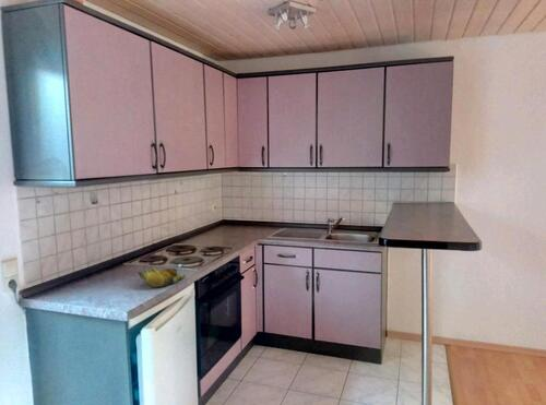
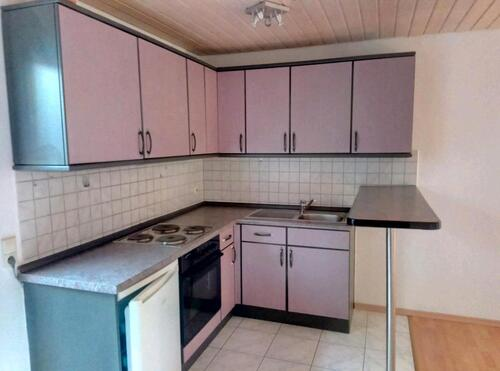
- banana bunch (162, 275)
